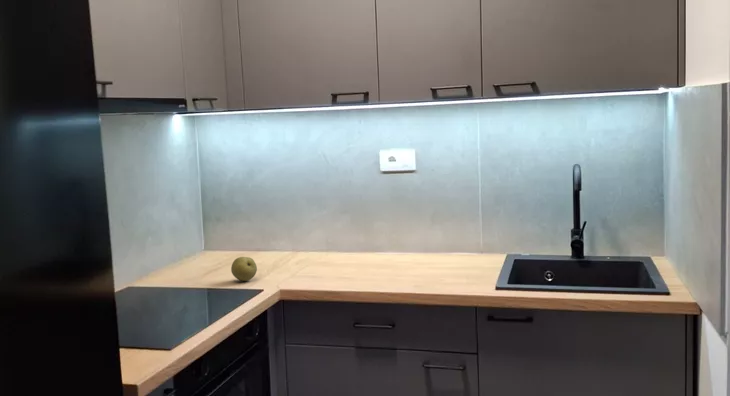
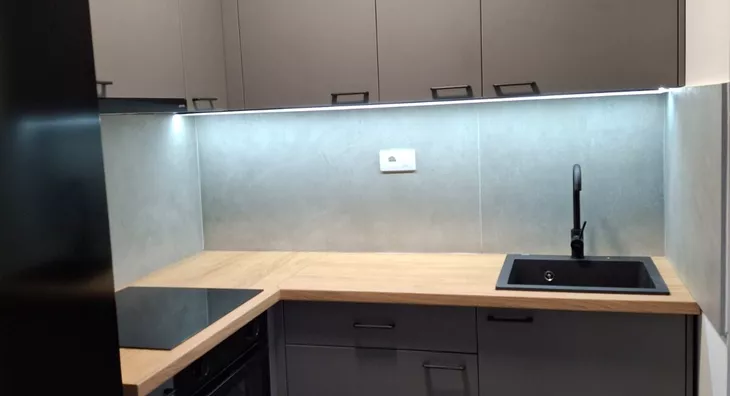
- fruit (243, 268)
